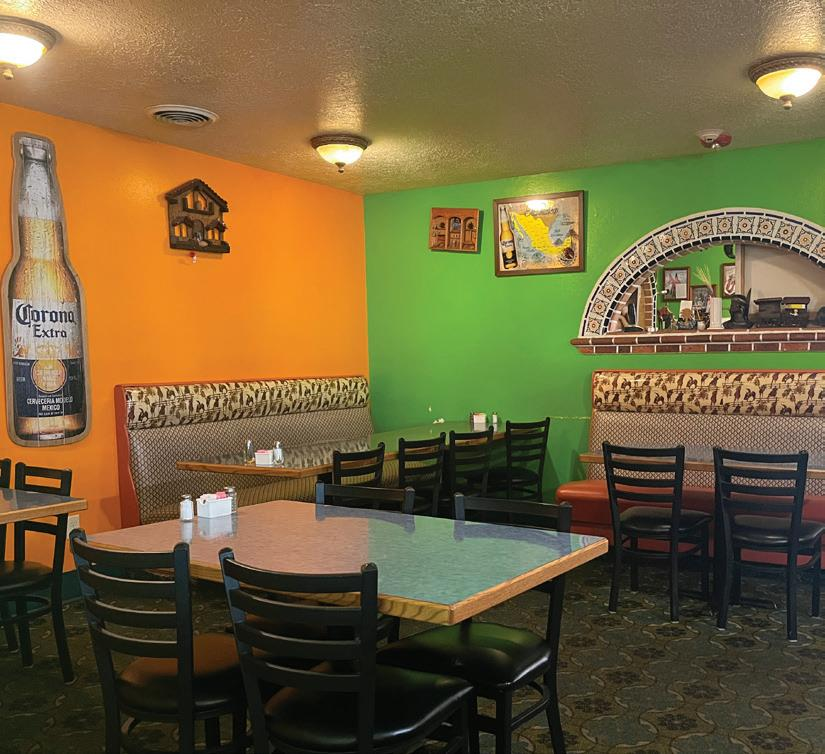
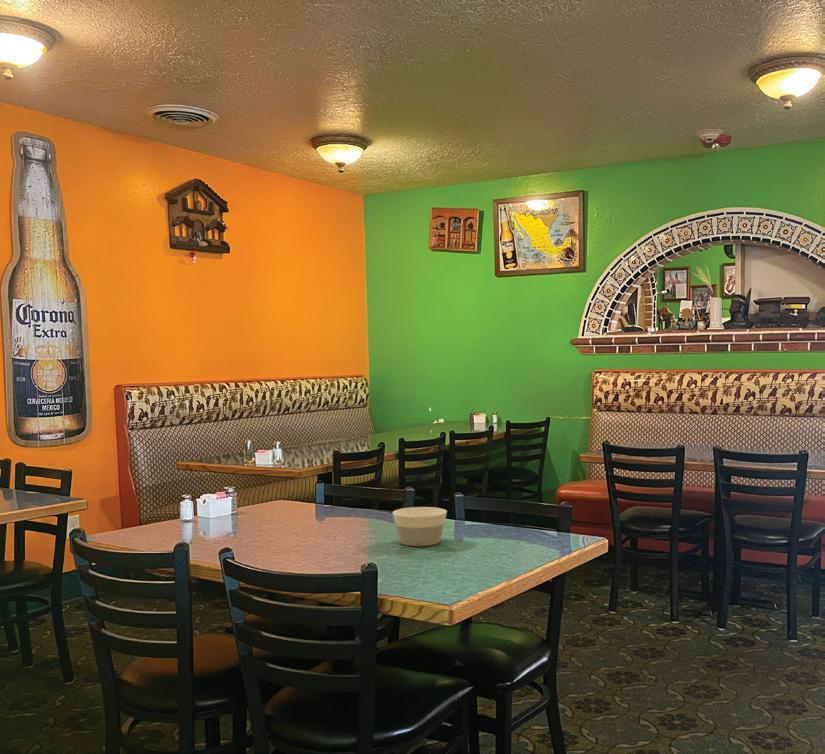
+ bowl (420, 526)
